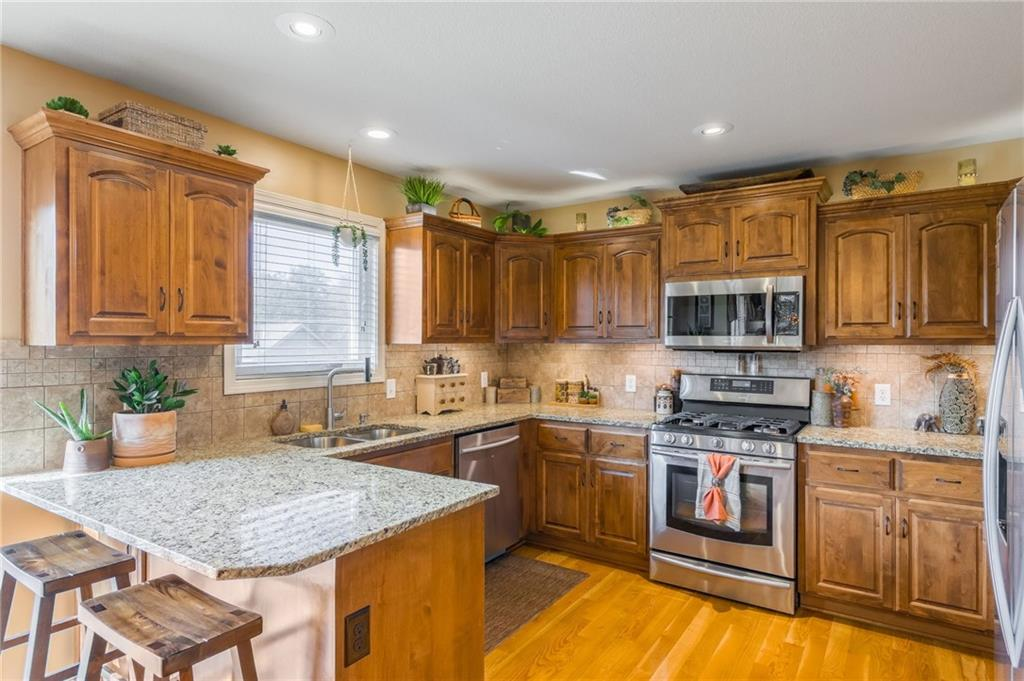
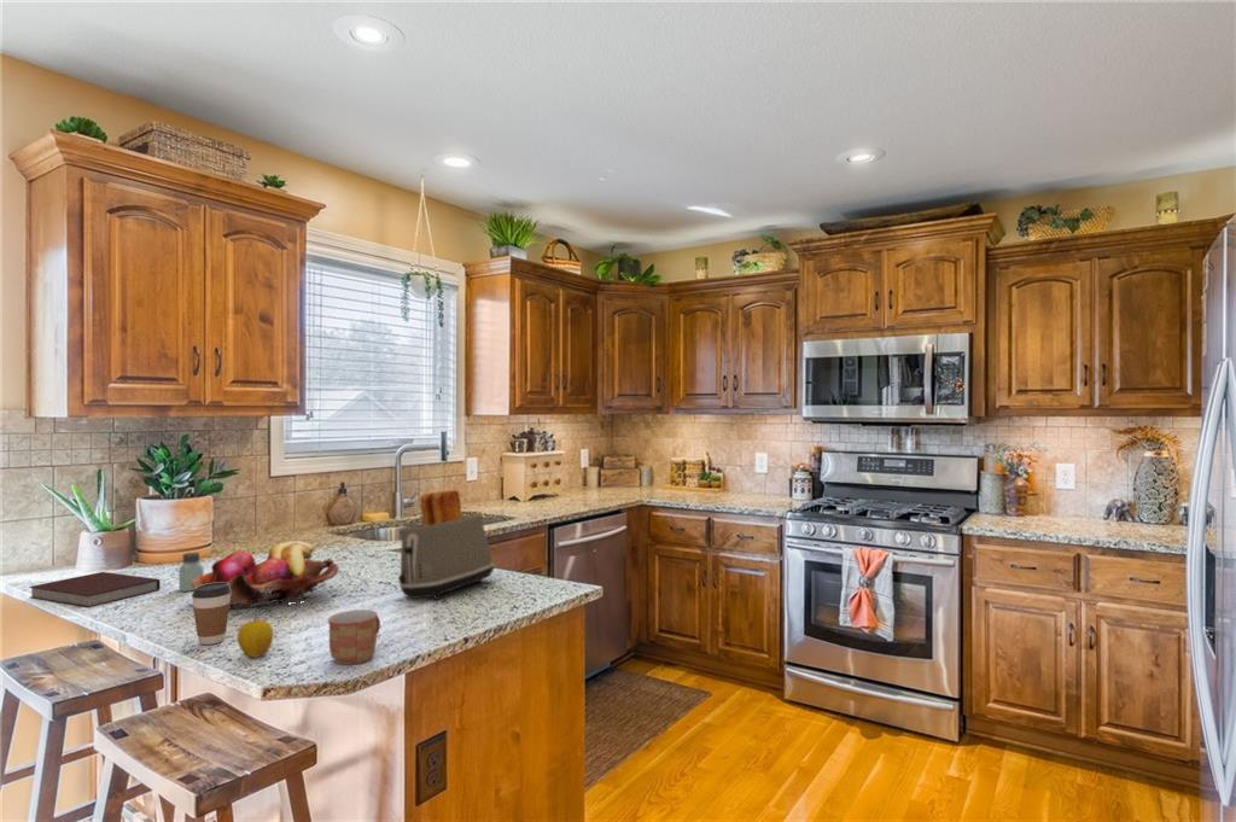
+ apple (255, 636)
+ toaster (448, 540)
+ saltshaker (191, 571)
+ mug (357, 635)
+ coffee cup (211, 613)
+ fruit basket (270, 572)
+ notebook (95, 588)
